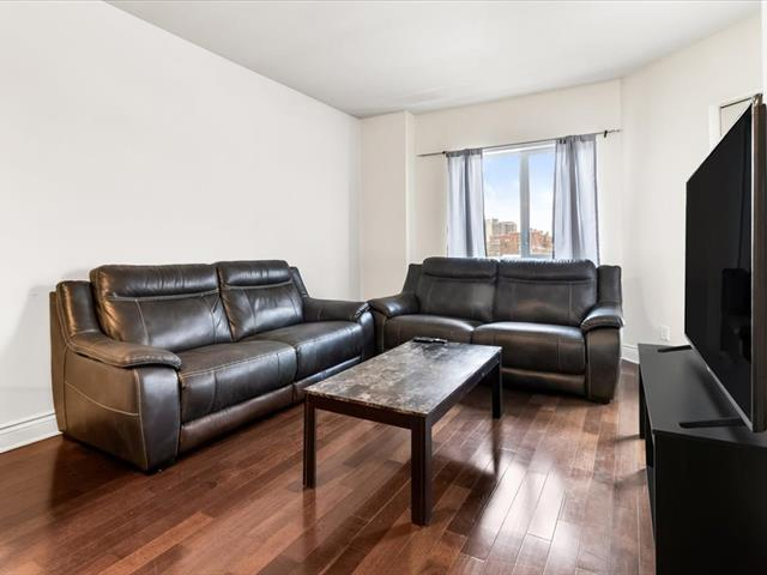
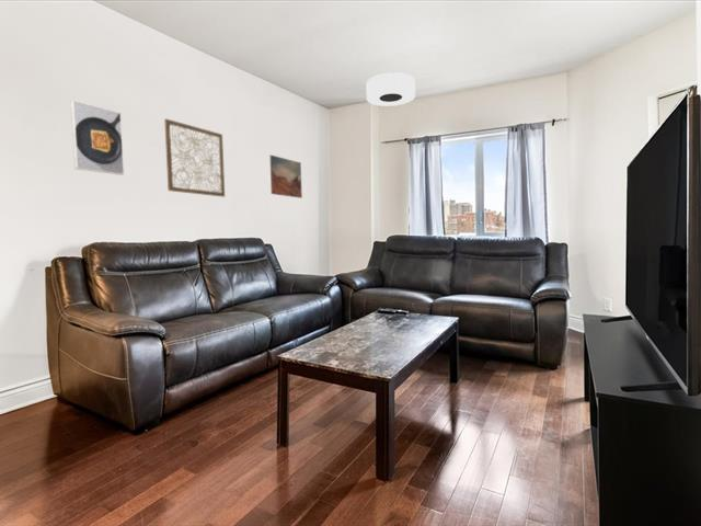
+ wall art (195, 161)
+ wall art (286, 178)
+ ceiling light (390, 90)
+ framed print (99, 139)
